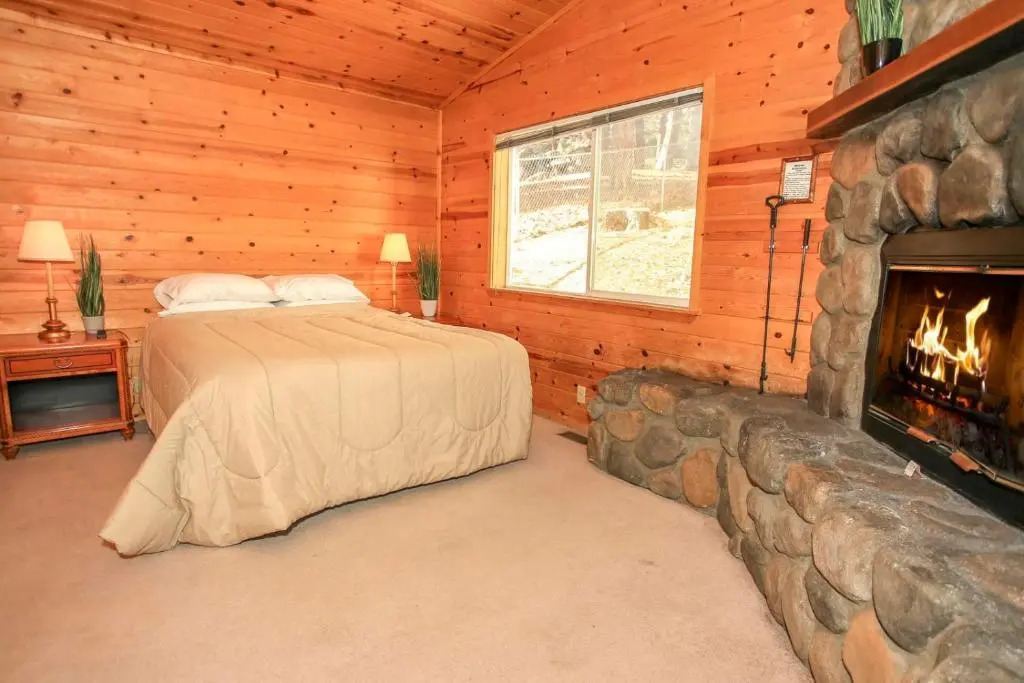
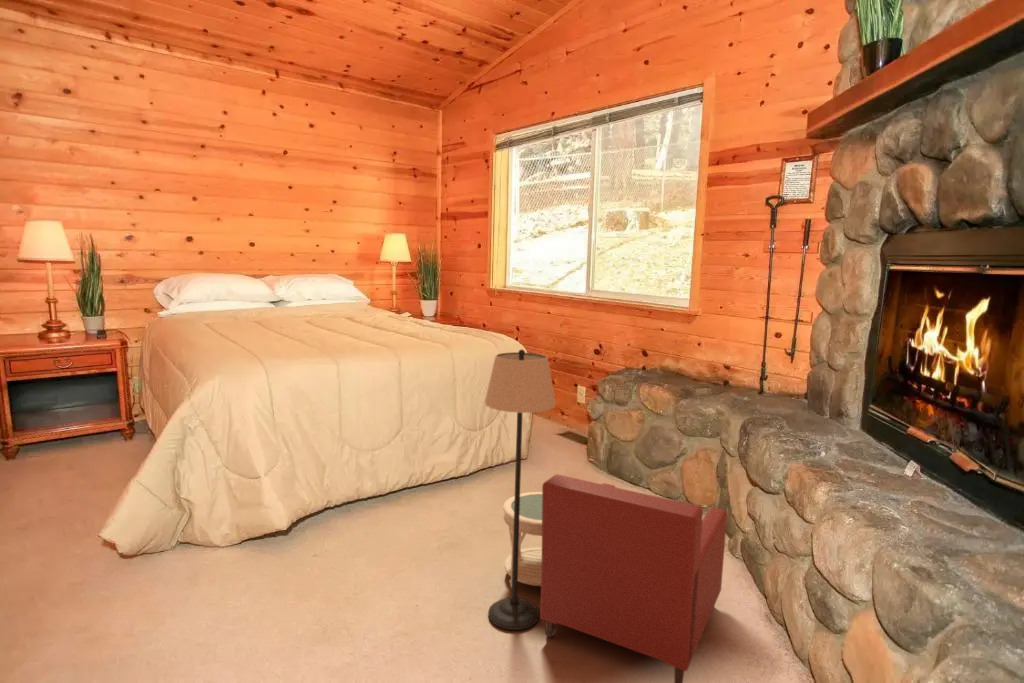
+ armchair (604, 484)
